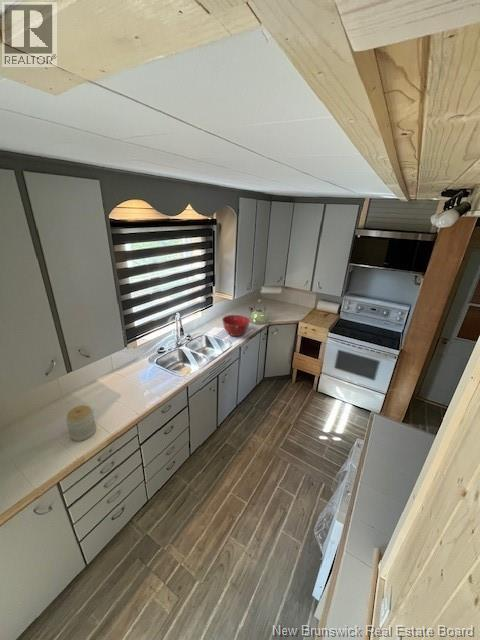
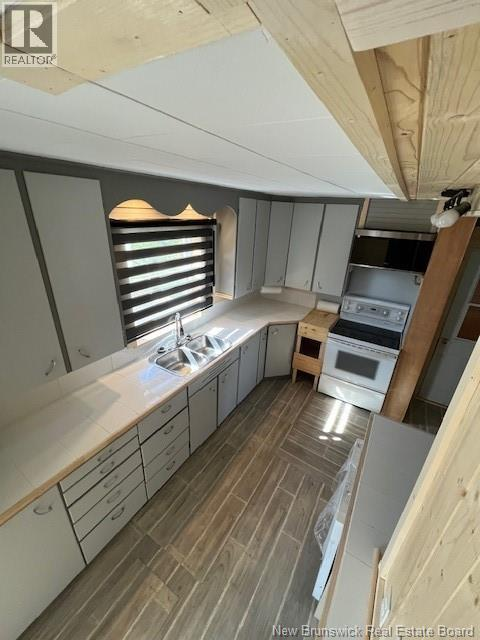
- kettle (258, 310)
- mixing bowl (235, 326)
- jar (80, 420)
